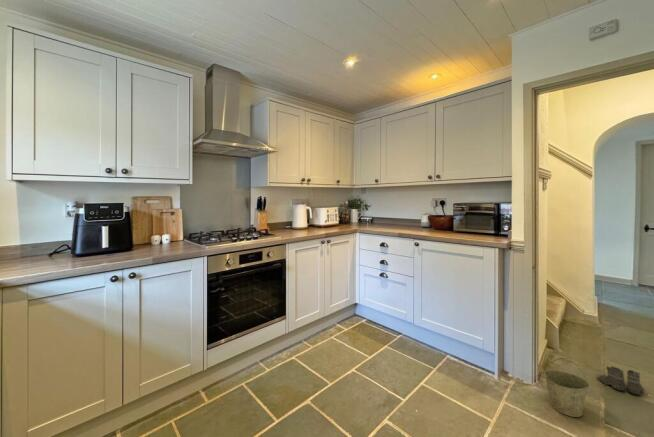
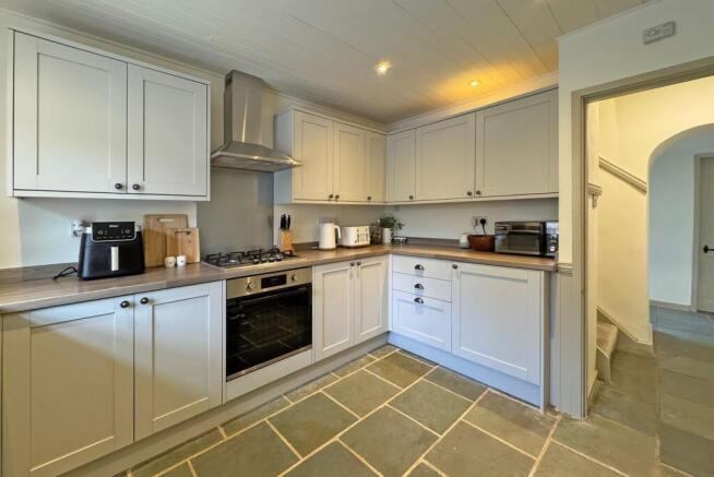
- bucket (566, 383)
- boots (623, 377)
